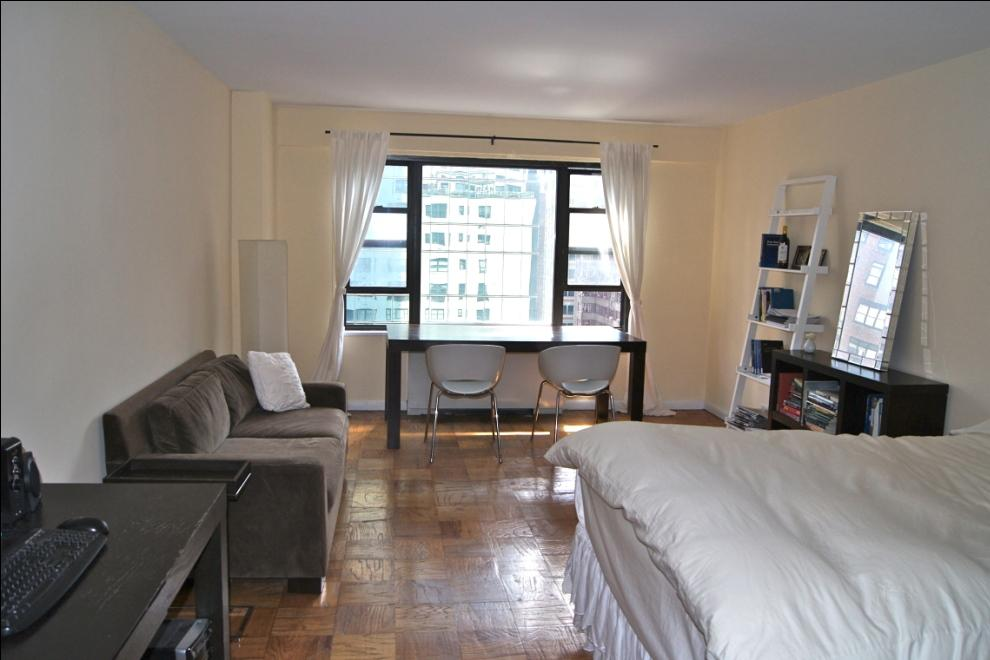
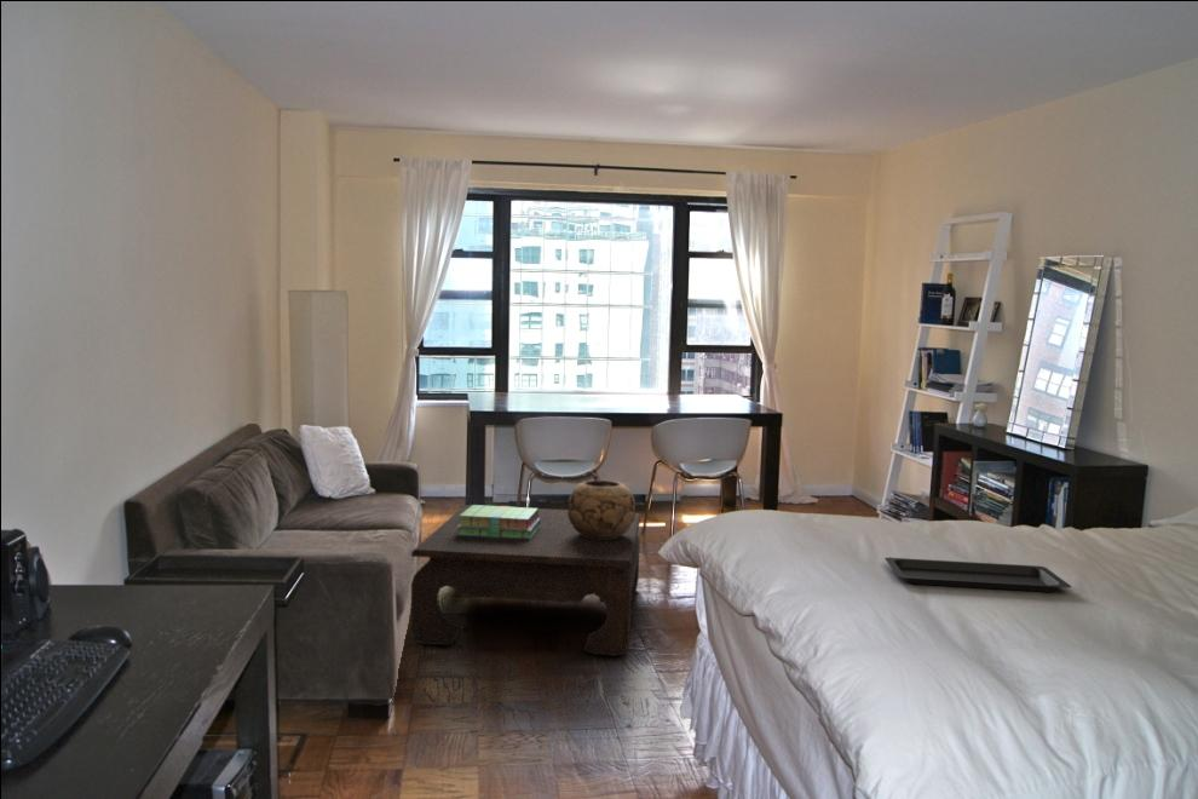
+ stack of books (500, 521)
+ decorative bowl (601, 508)
+ coffee table (536, 573)
+ serving tray (973, 575)
